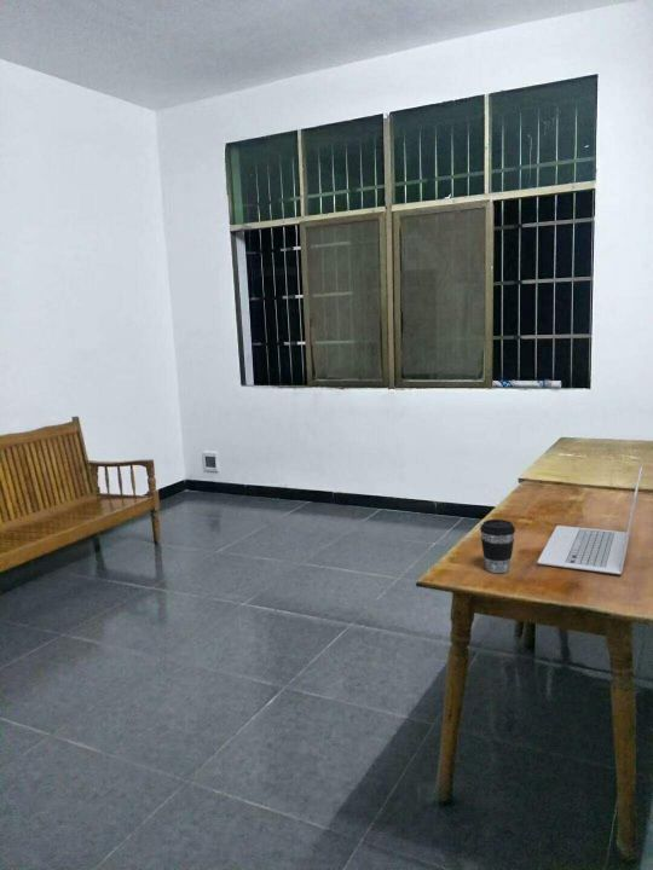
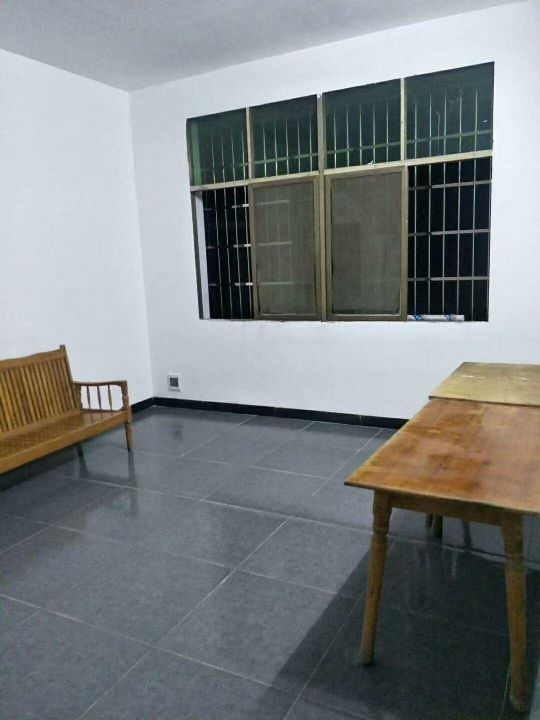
- coffee cup (497, 546)
- laptop (588, 528)
